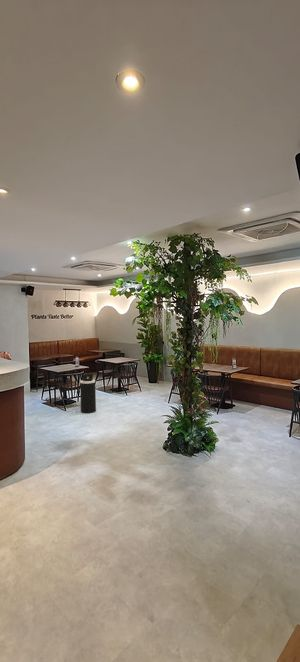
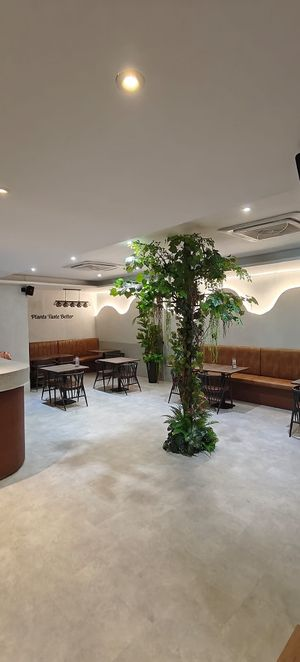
- trash can (88, 392)
